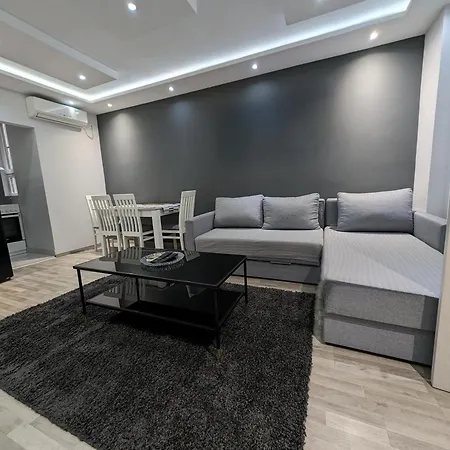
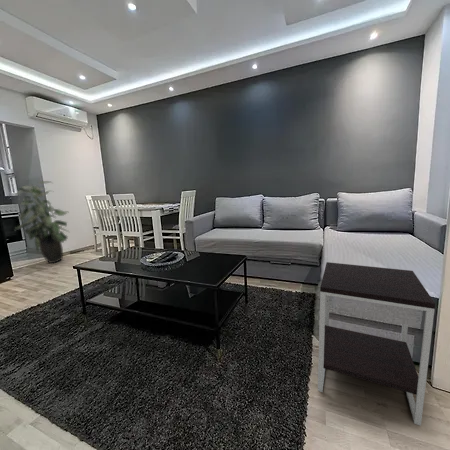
+ indoor plant (46, 223)
+ side table (363, 333)
